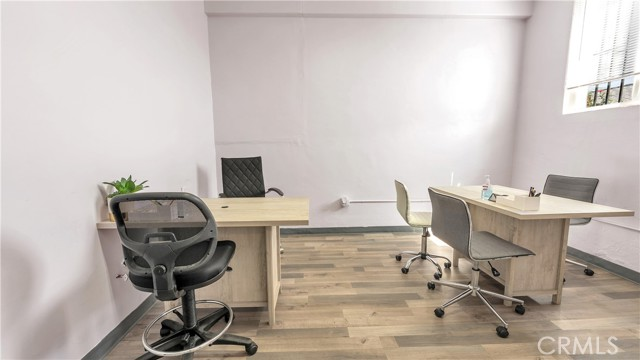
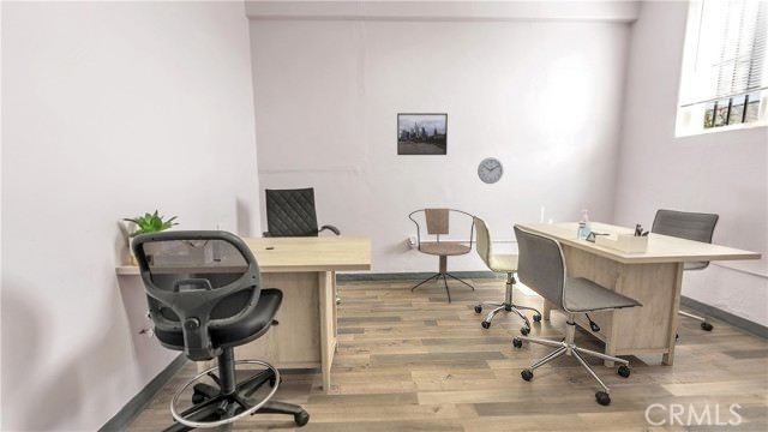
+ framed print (421, 133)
+ wall clock (490, 170)
+ office chair (443, 251)
